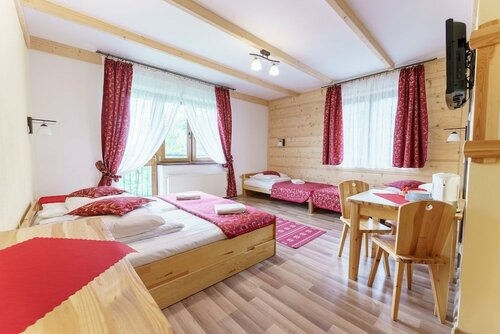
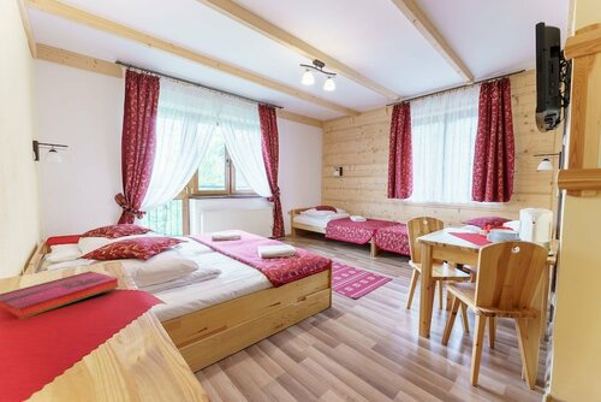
+ hardback book (61, 290)
